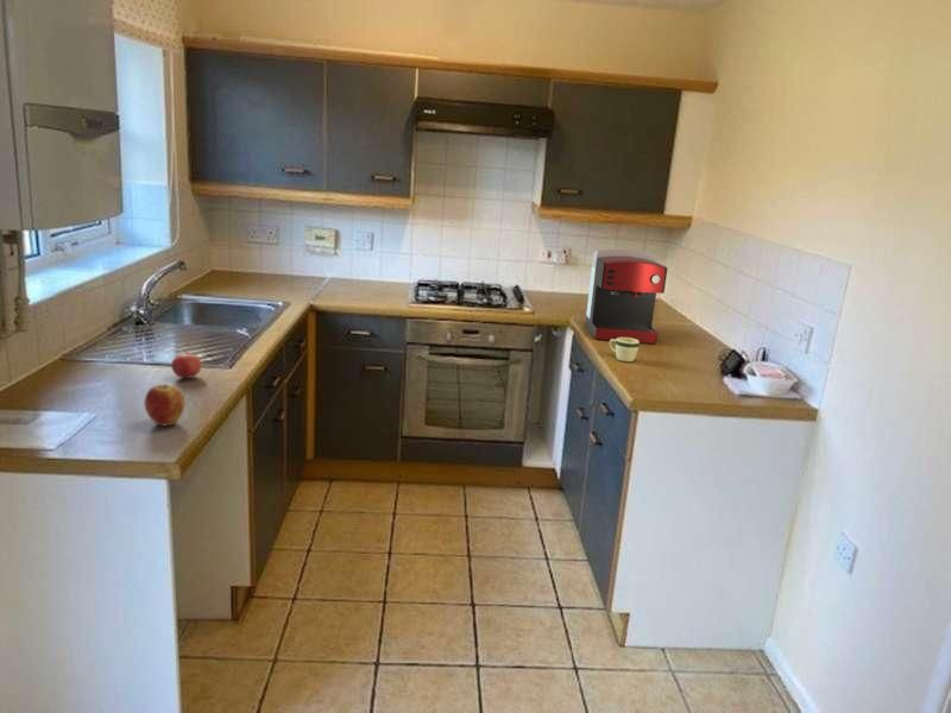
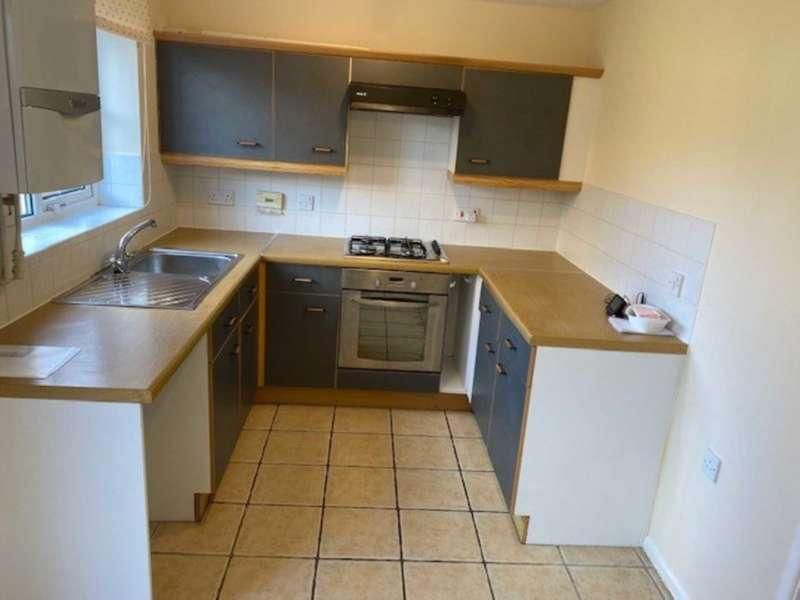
- apple (164, 403)
- coffee maker (626, 294)
- mug (622, 348)
- pomegranate (187, 365)
